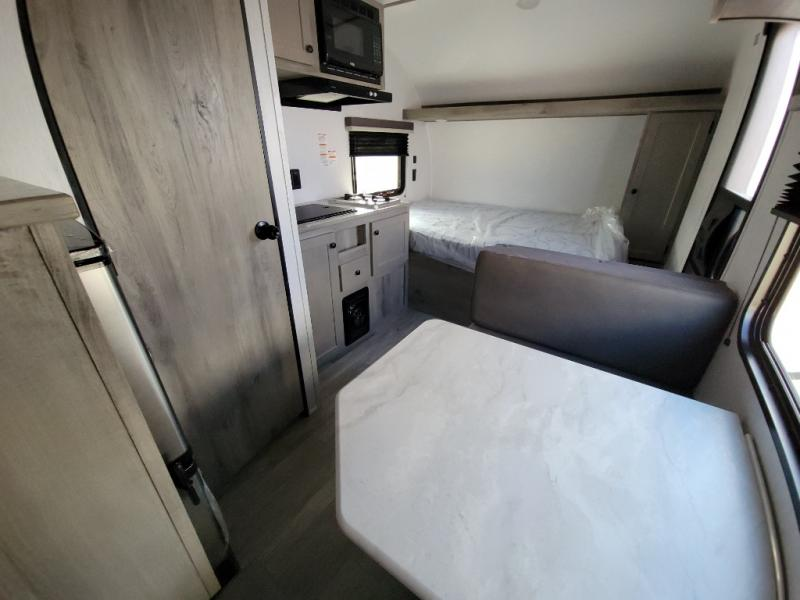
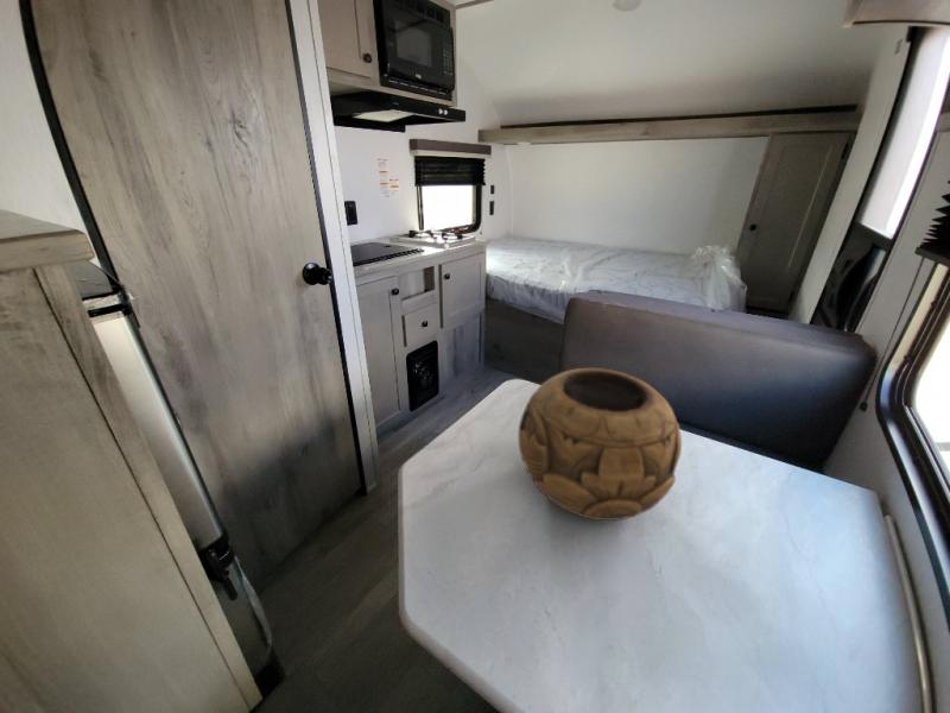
+ decorative bowl (595, 440)
